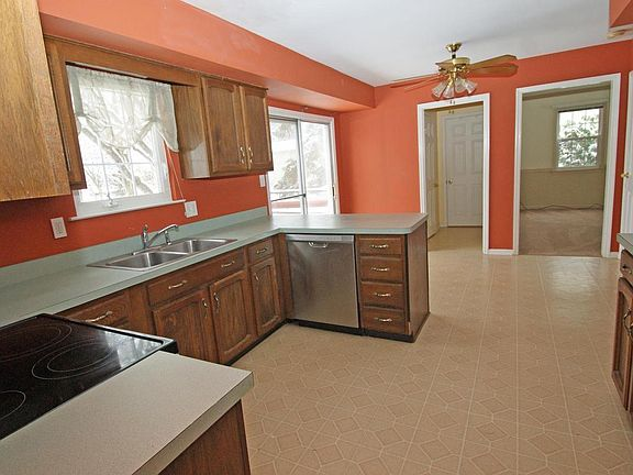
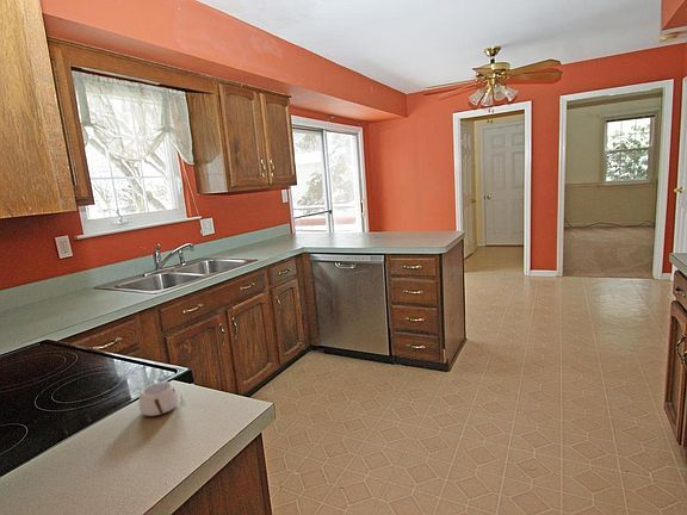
+ mug (161, 395)
